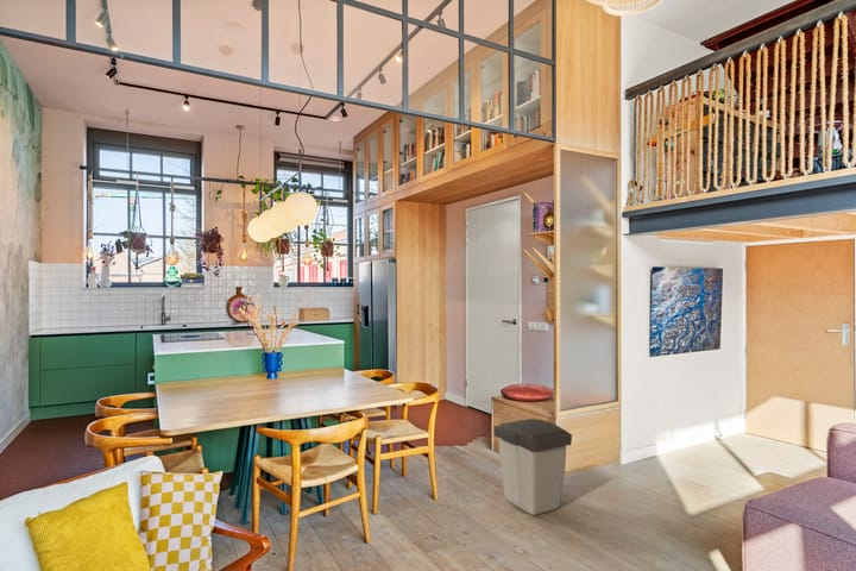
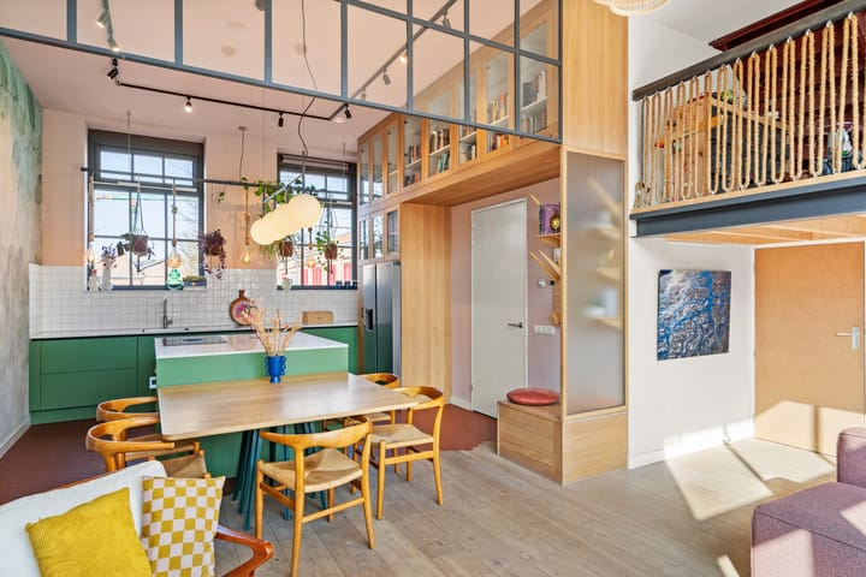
- trash can (530, 464)
